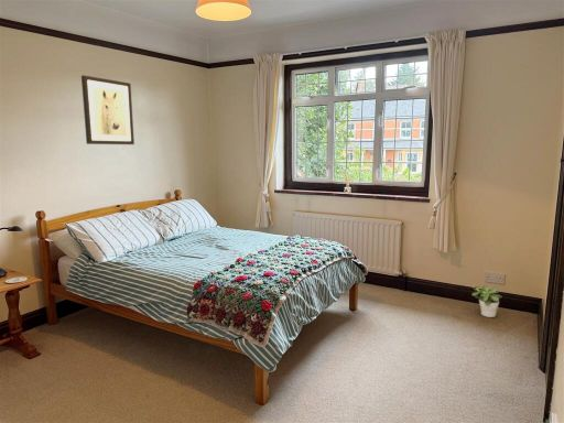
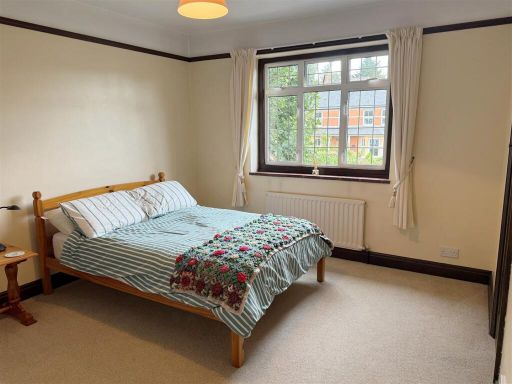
- potted plant (485, 300)
- wall art (109, 112)
